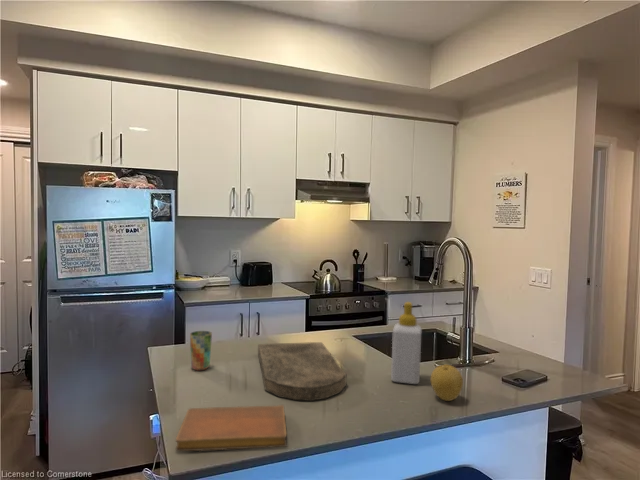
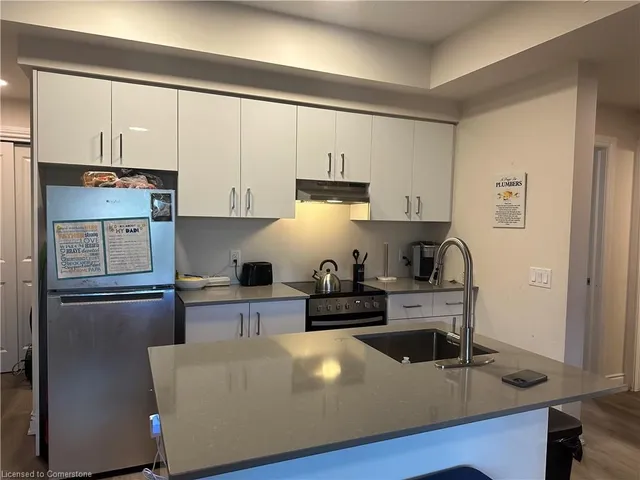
- notebook (234, 425)
- cutting board (299, 367)
- soap bottle (406, 341)
- fruit (446, 382)
- cup (200, 350)
